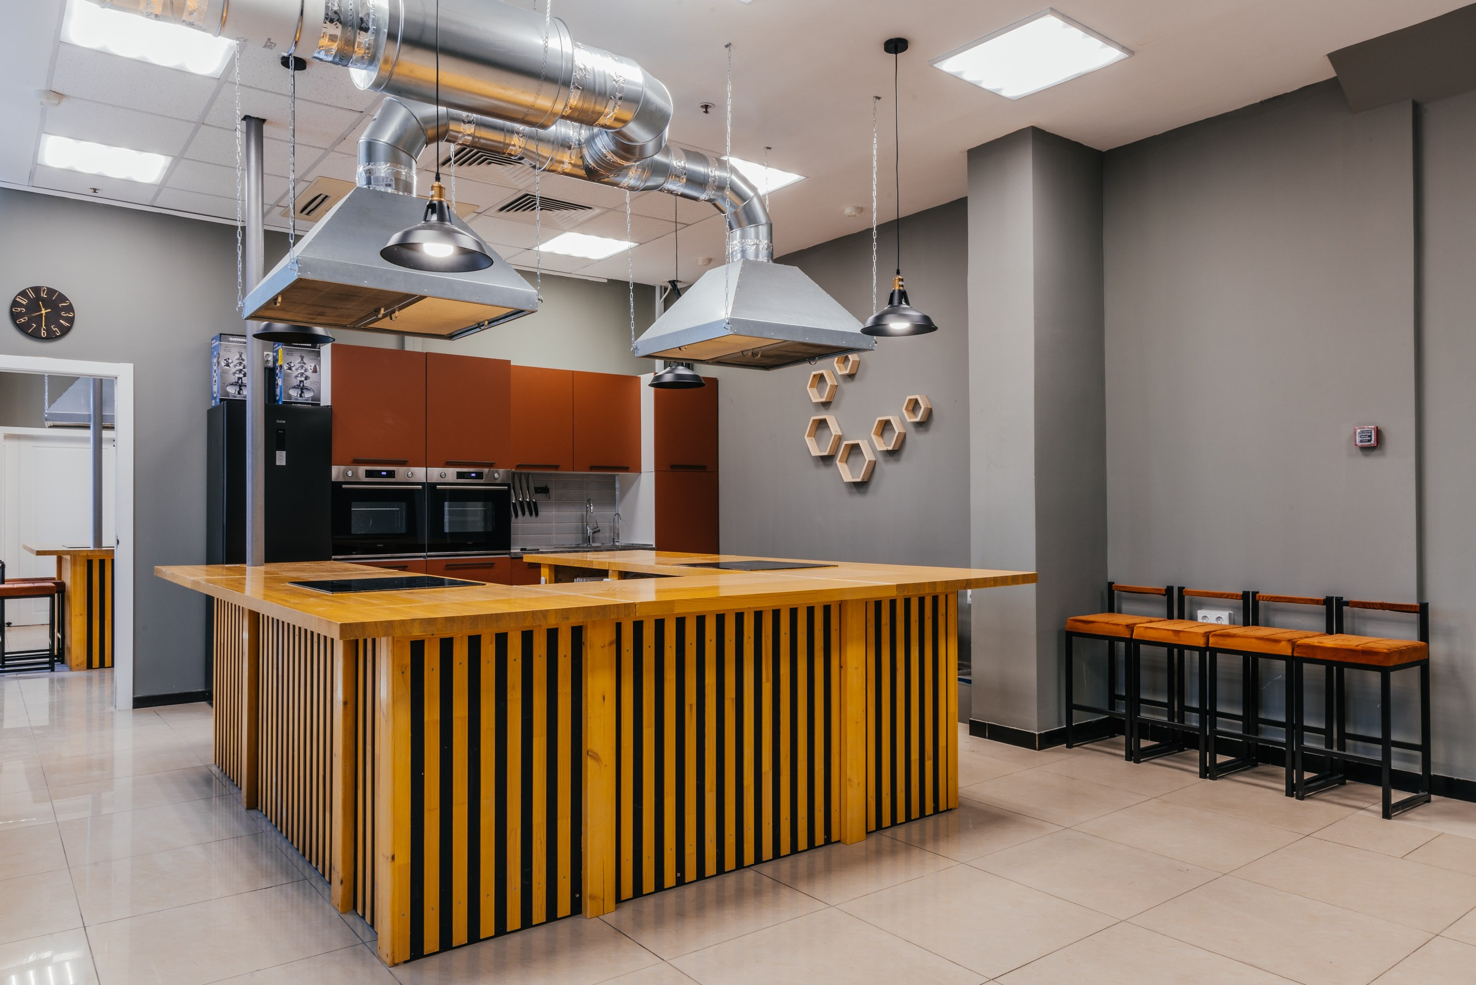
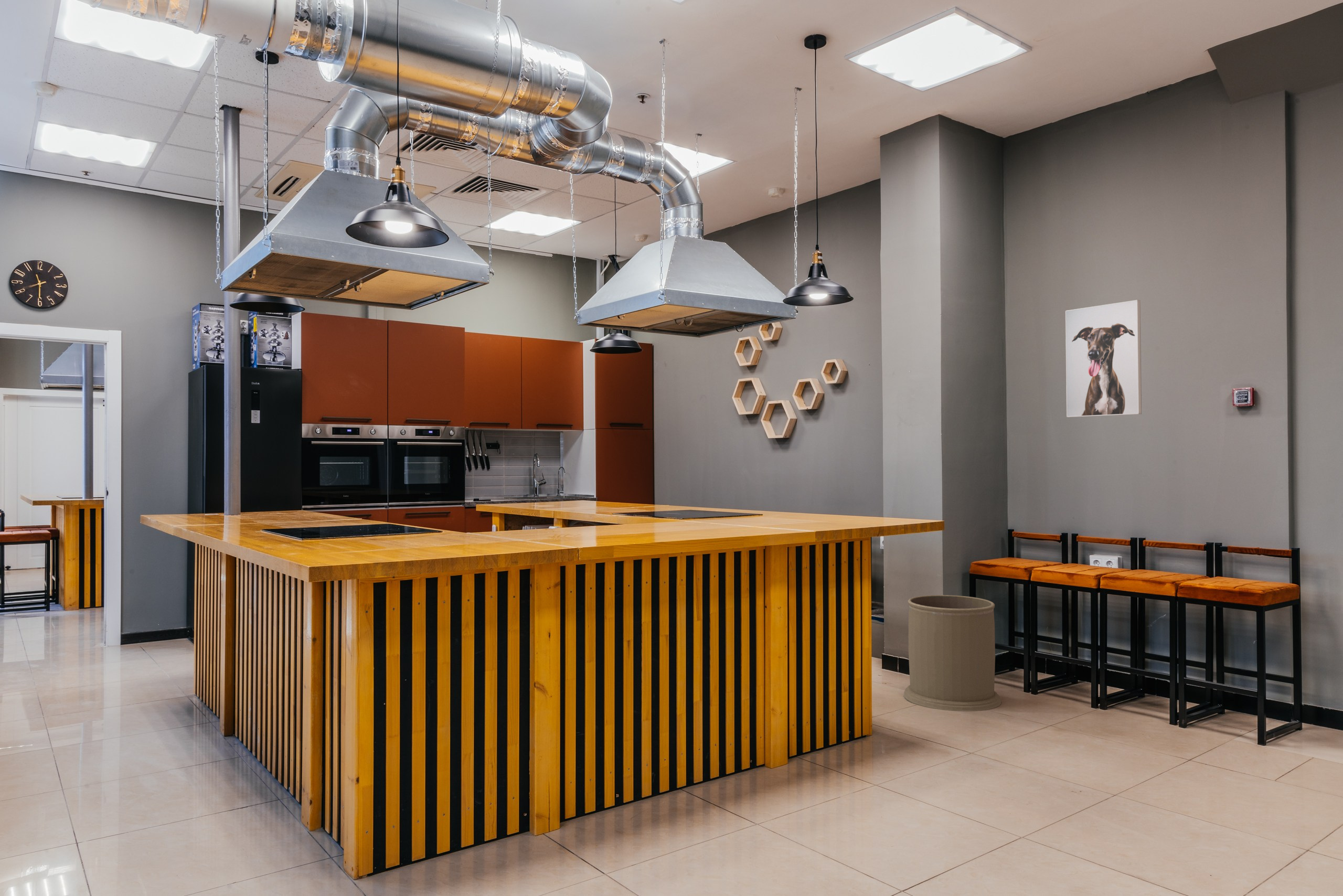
+ trash can (951, 650)
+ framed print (1102, 360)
